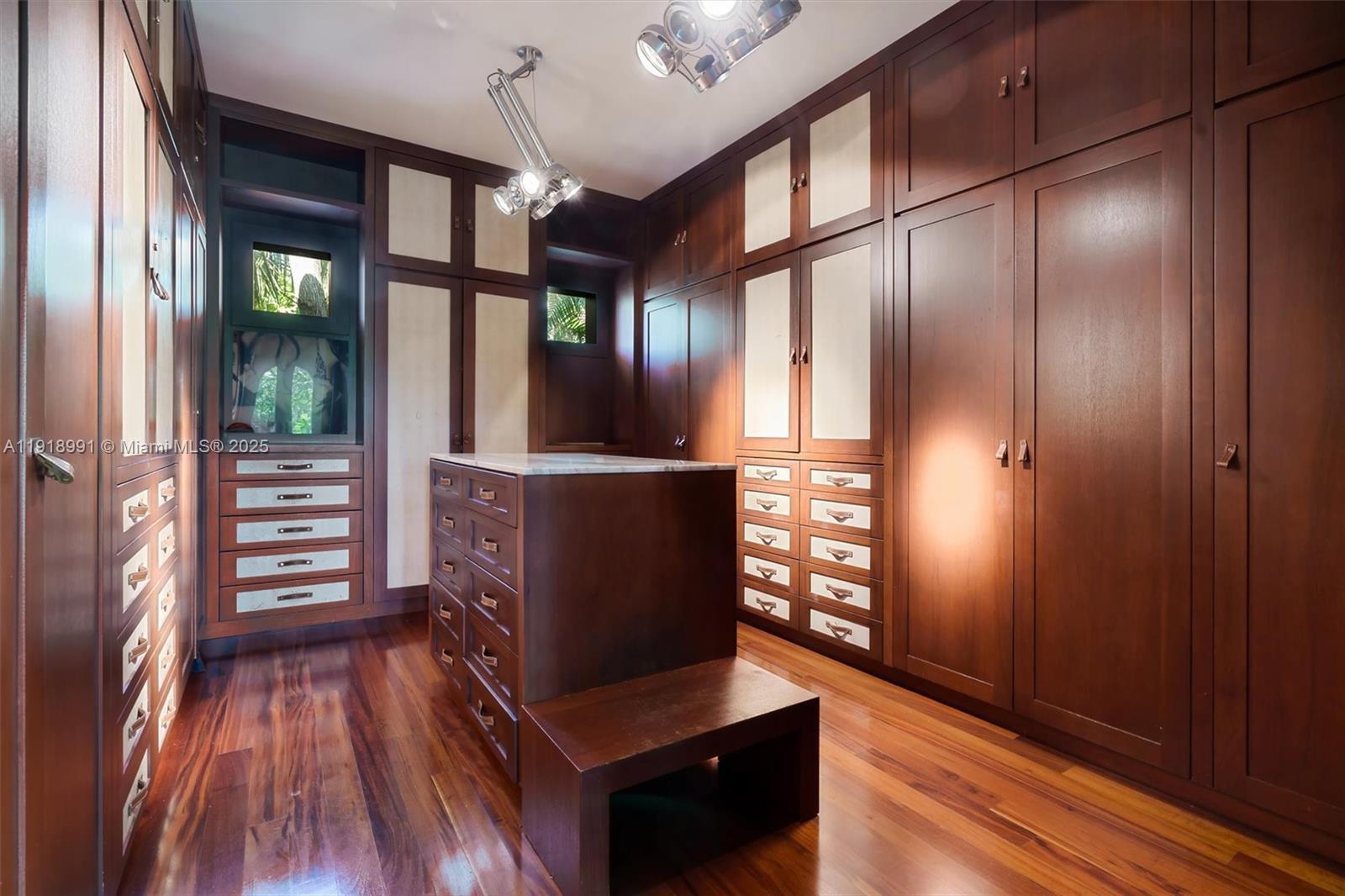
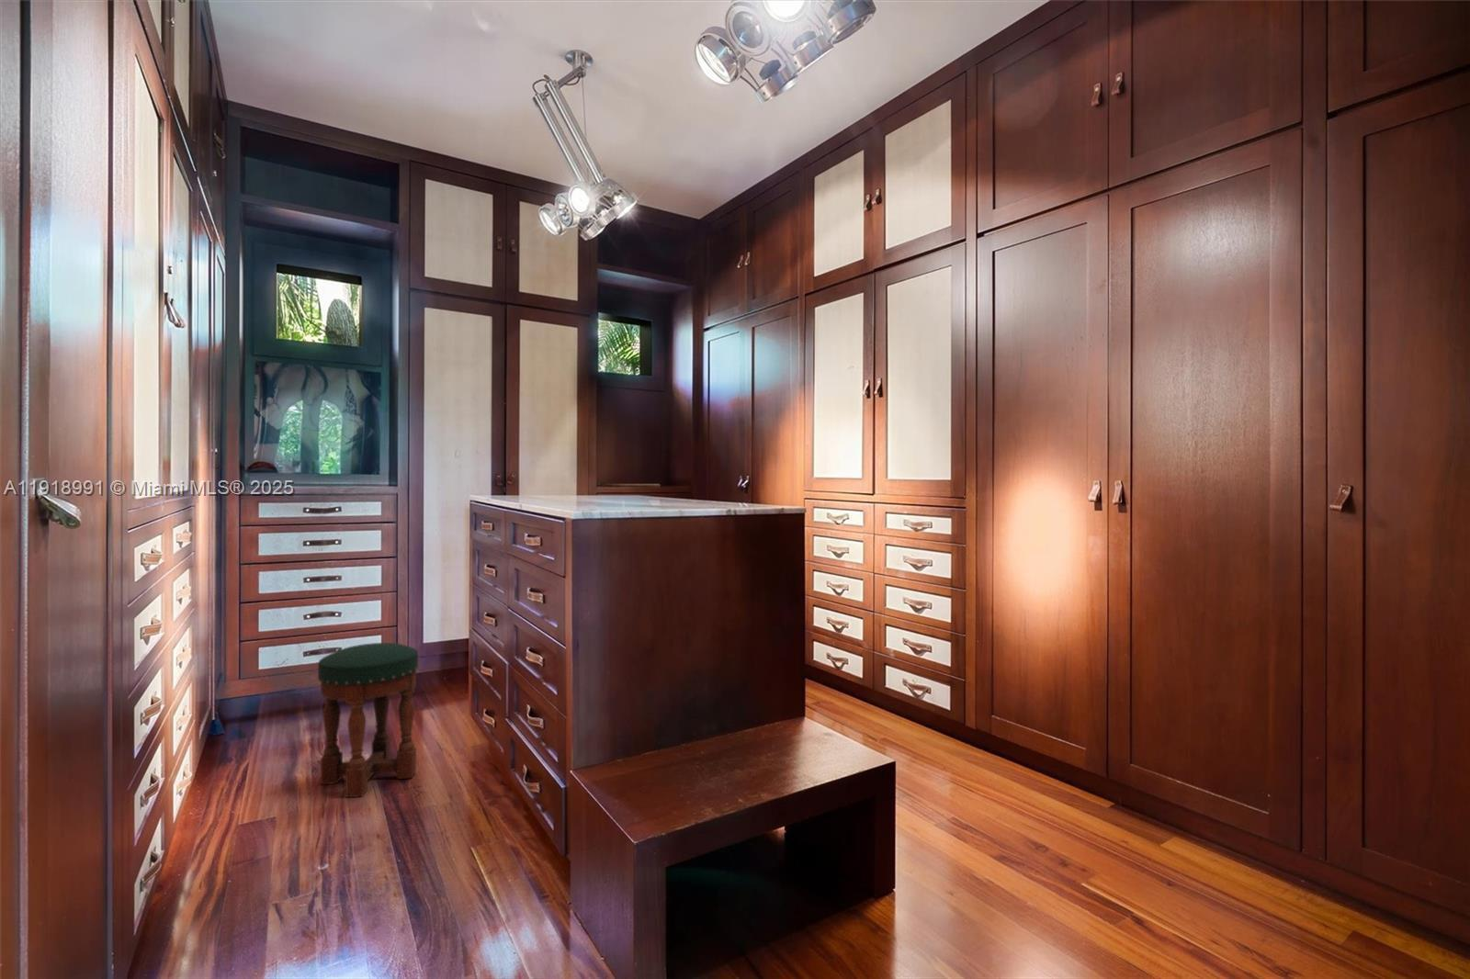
+ stool (374, 710)
